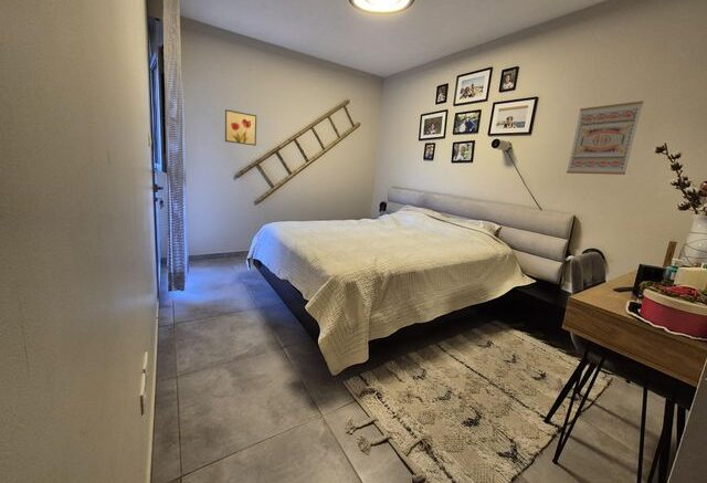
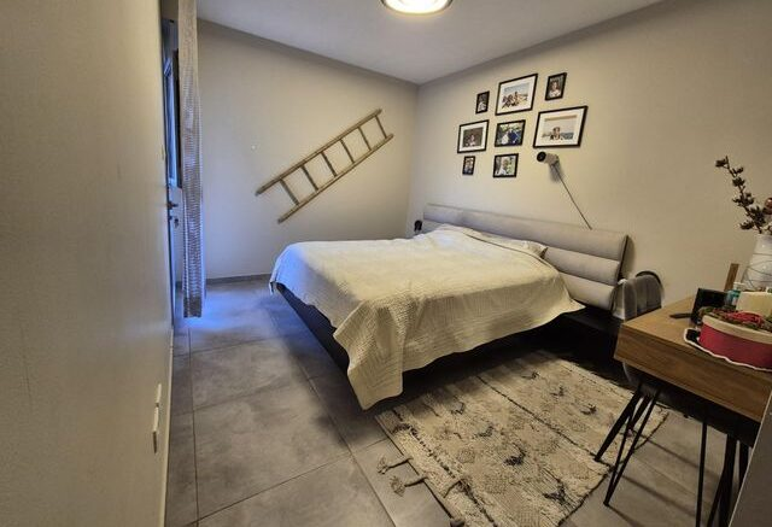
- wall art (601, 139)
- wall art (241, 128)
